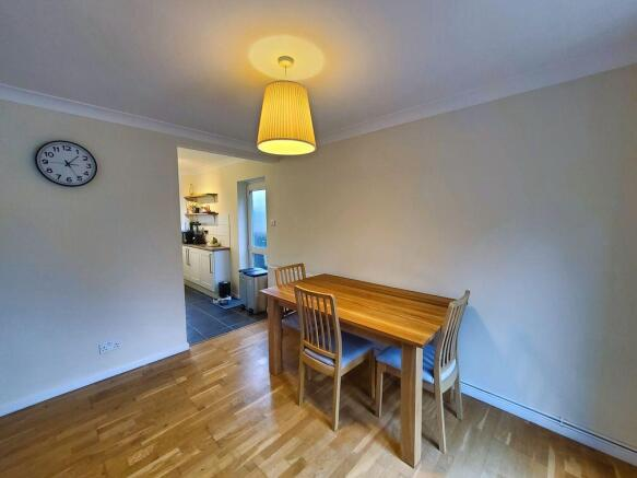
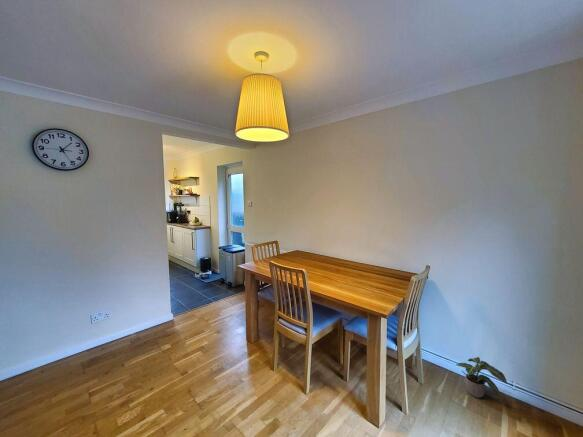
+ potted plant (479, 378)
